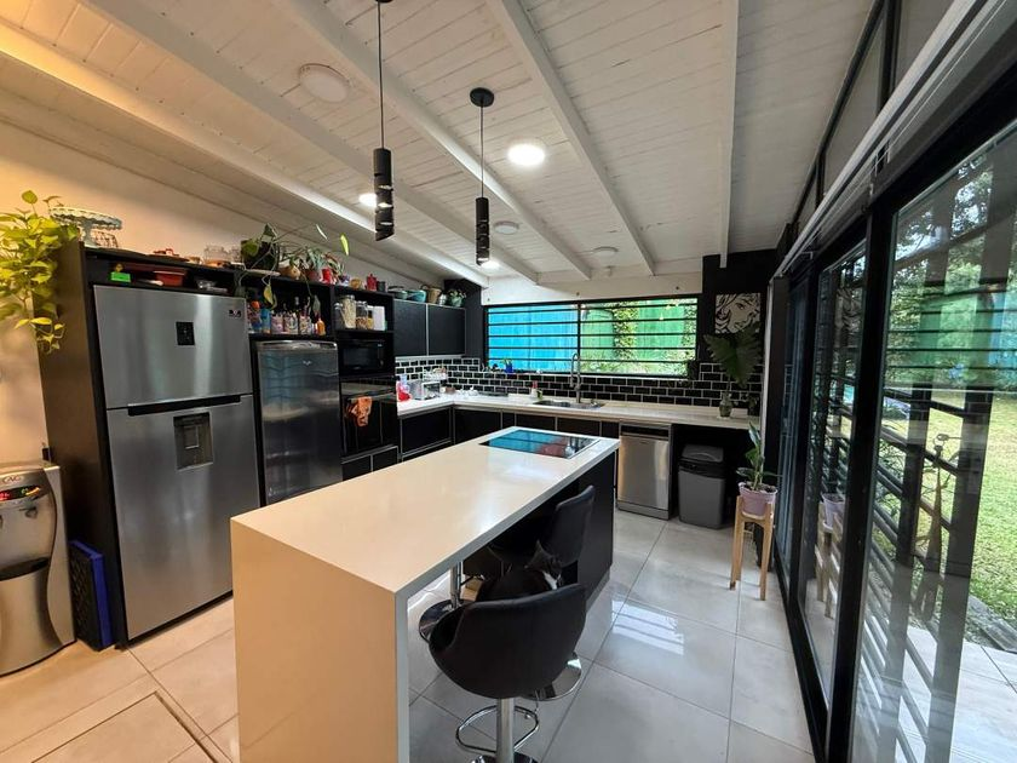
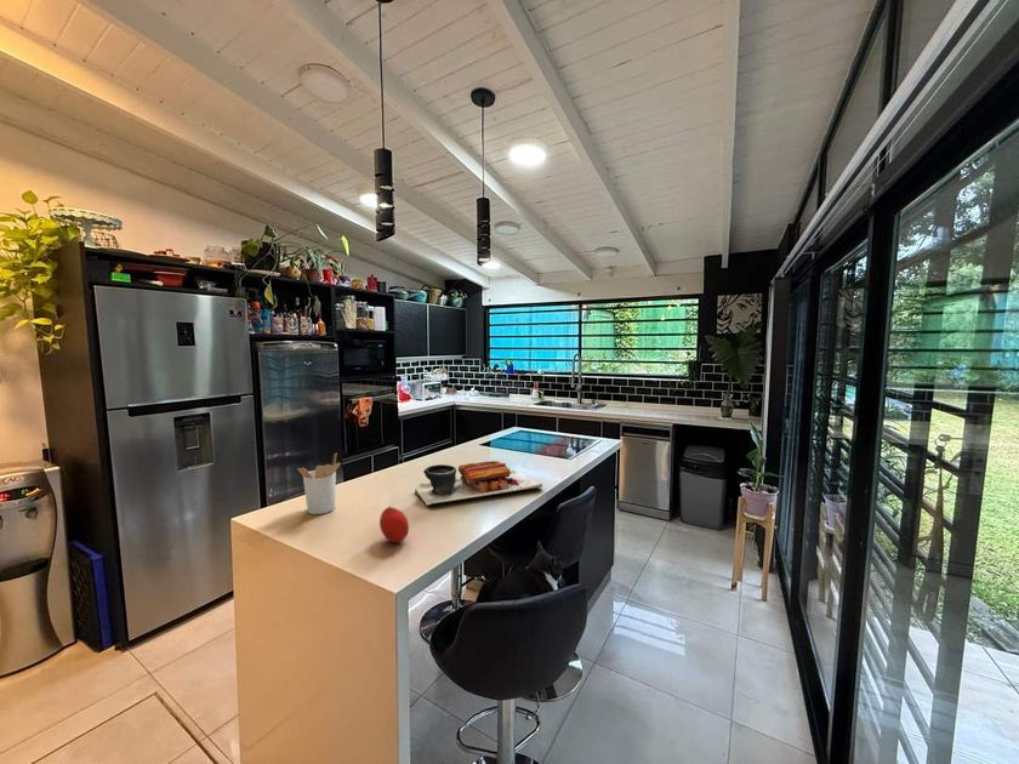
+ fruit (394, 523)
+ utensil holder (323, 484)
+ food platter (479, 477)
